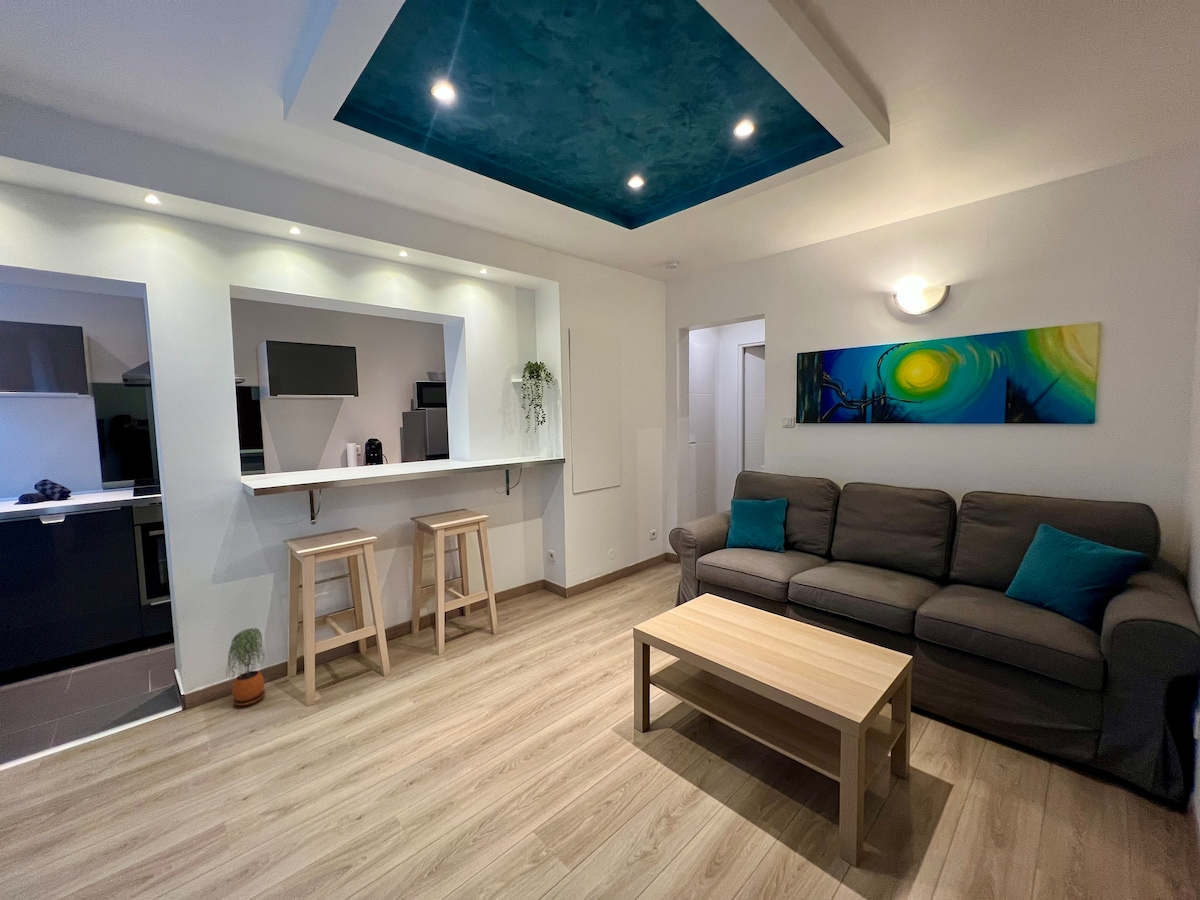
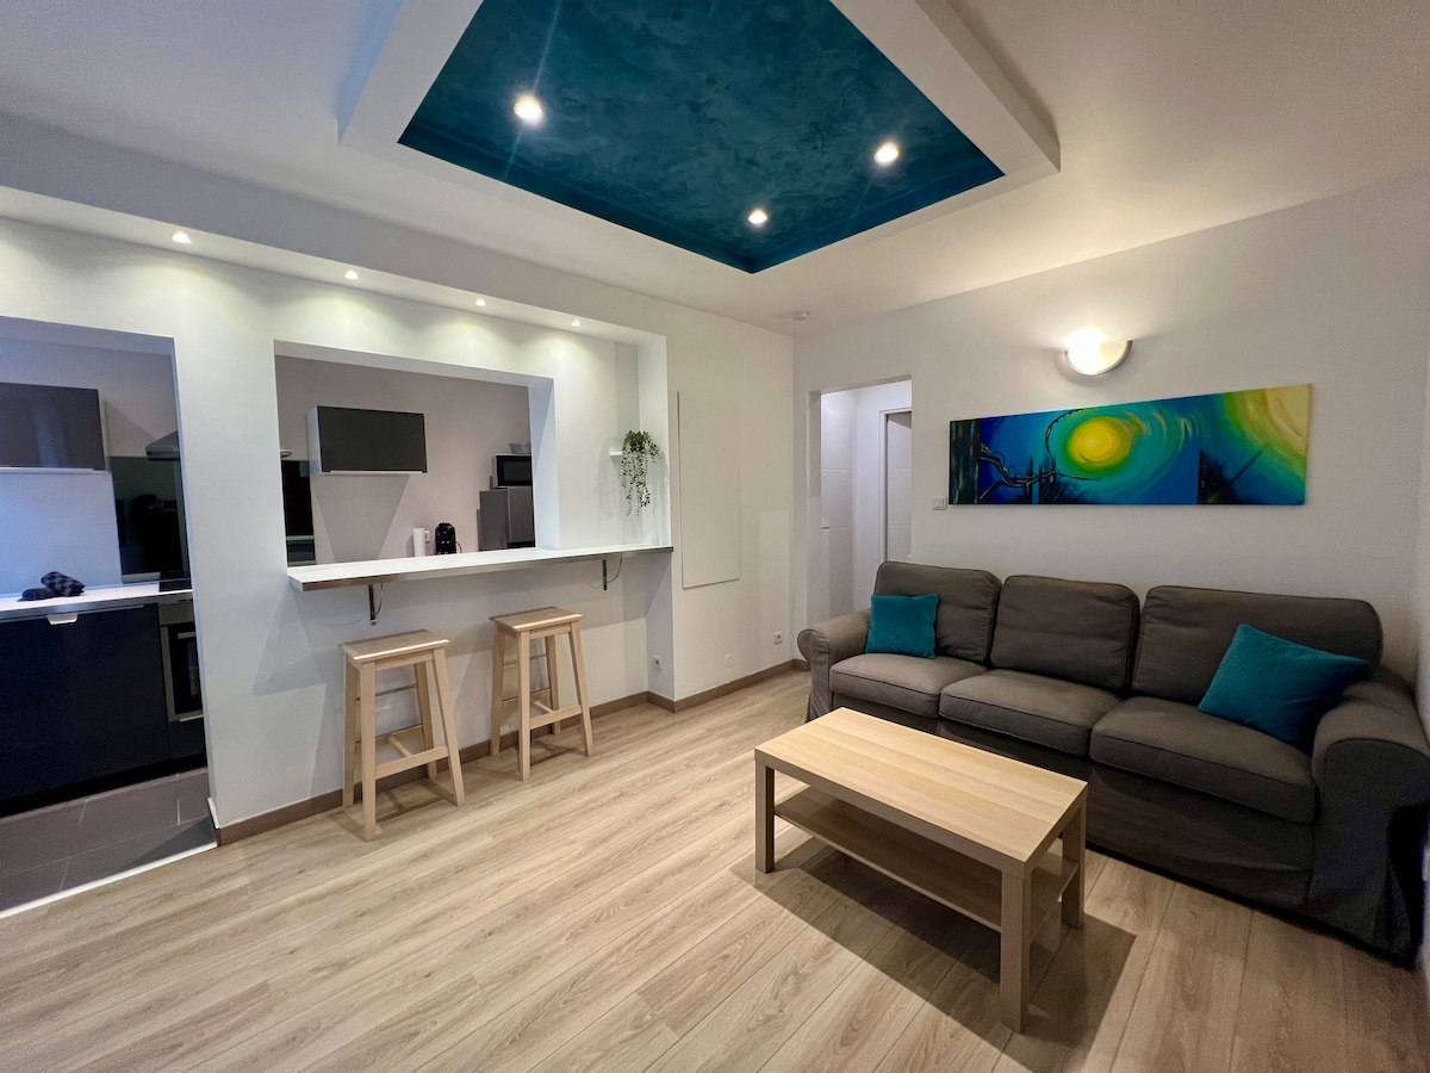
- potted plant (245, 666)
